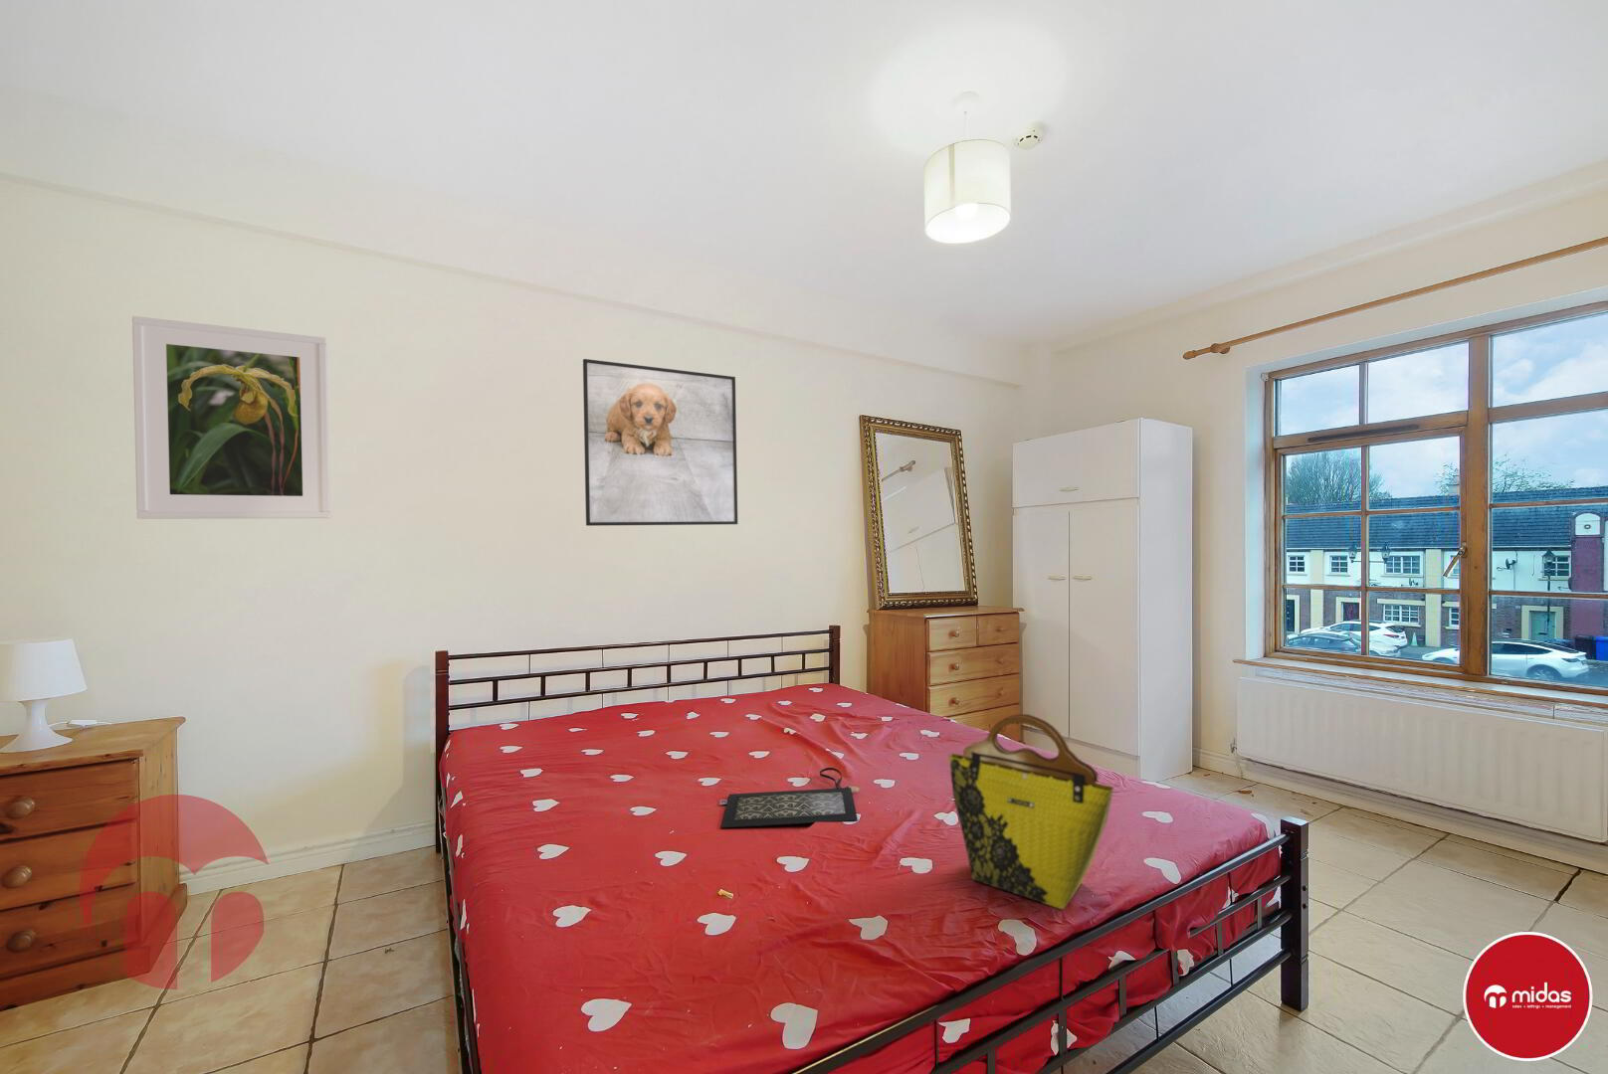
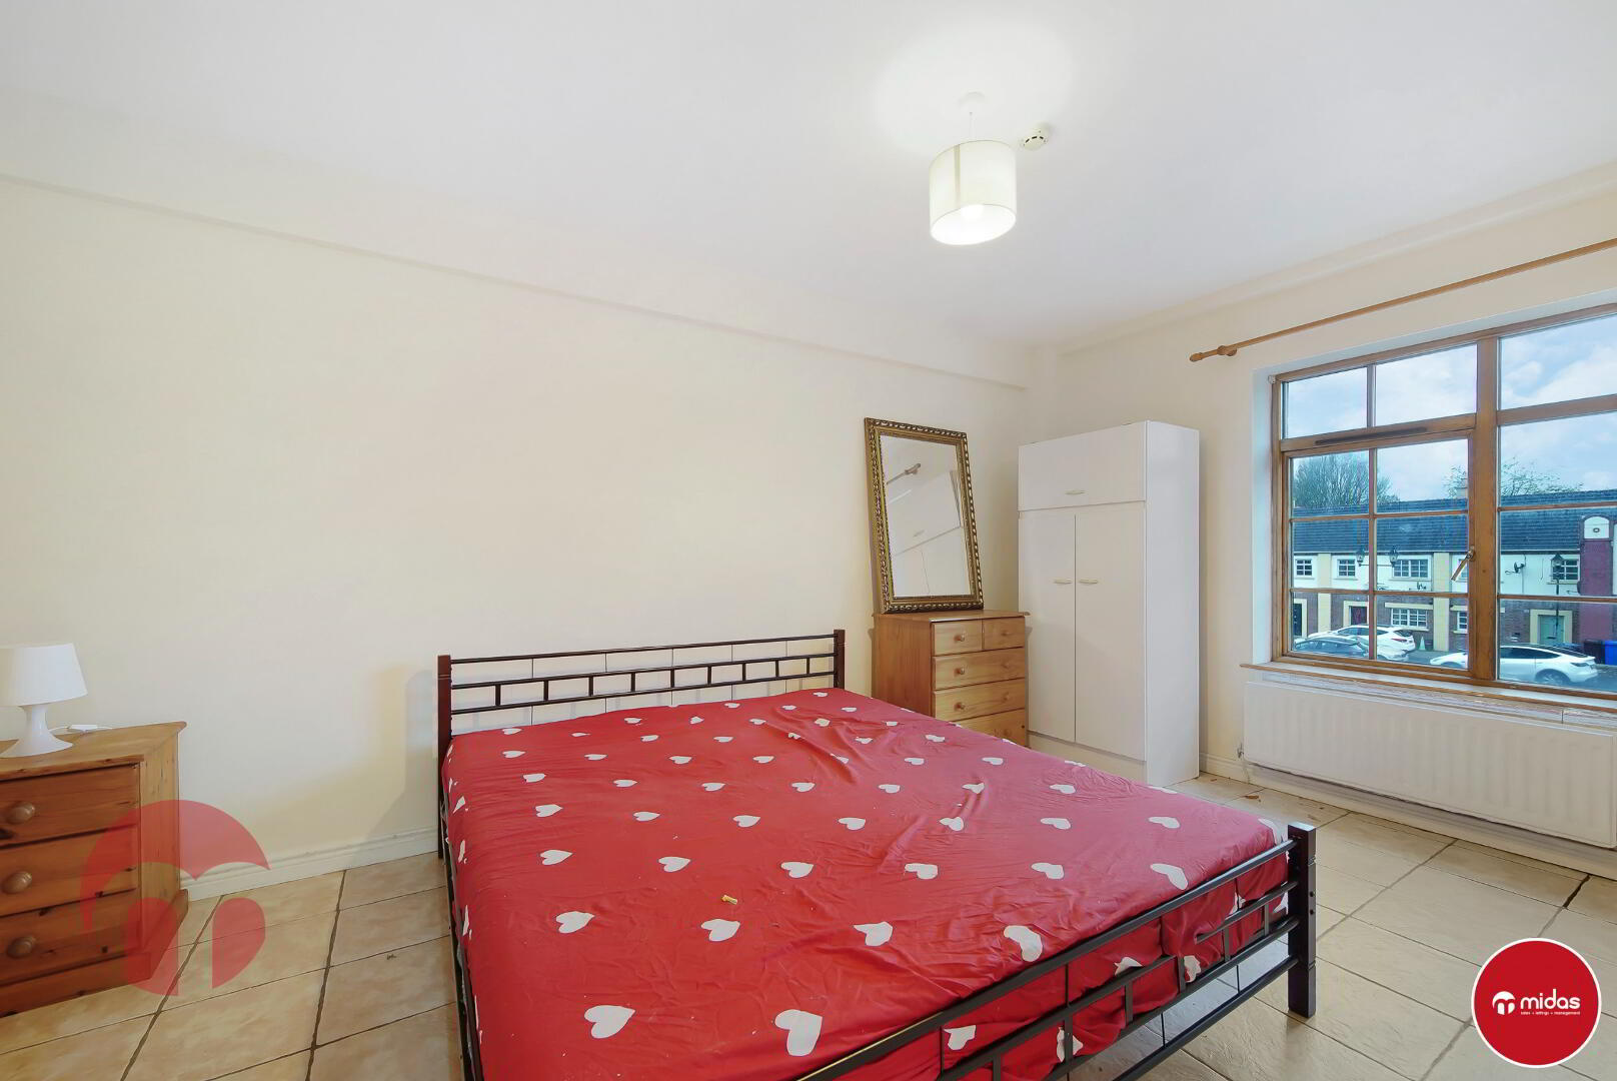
- tote bag (1026, 797)
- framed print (664, 447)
- clutch bag (796, 803)
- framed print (236, 423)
